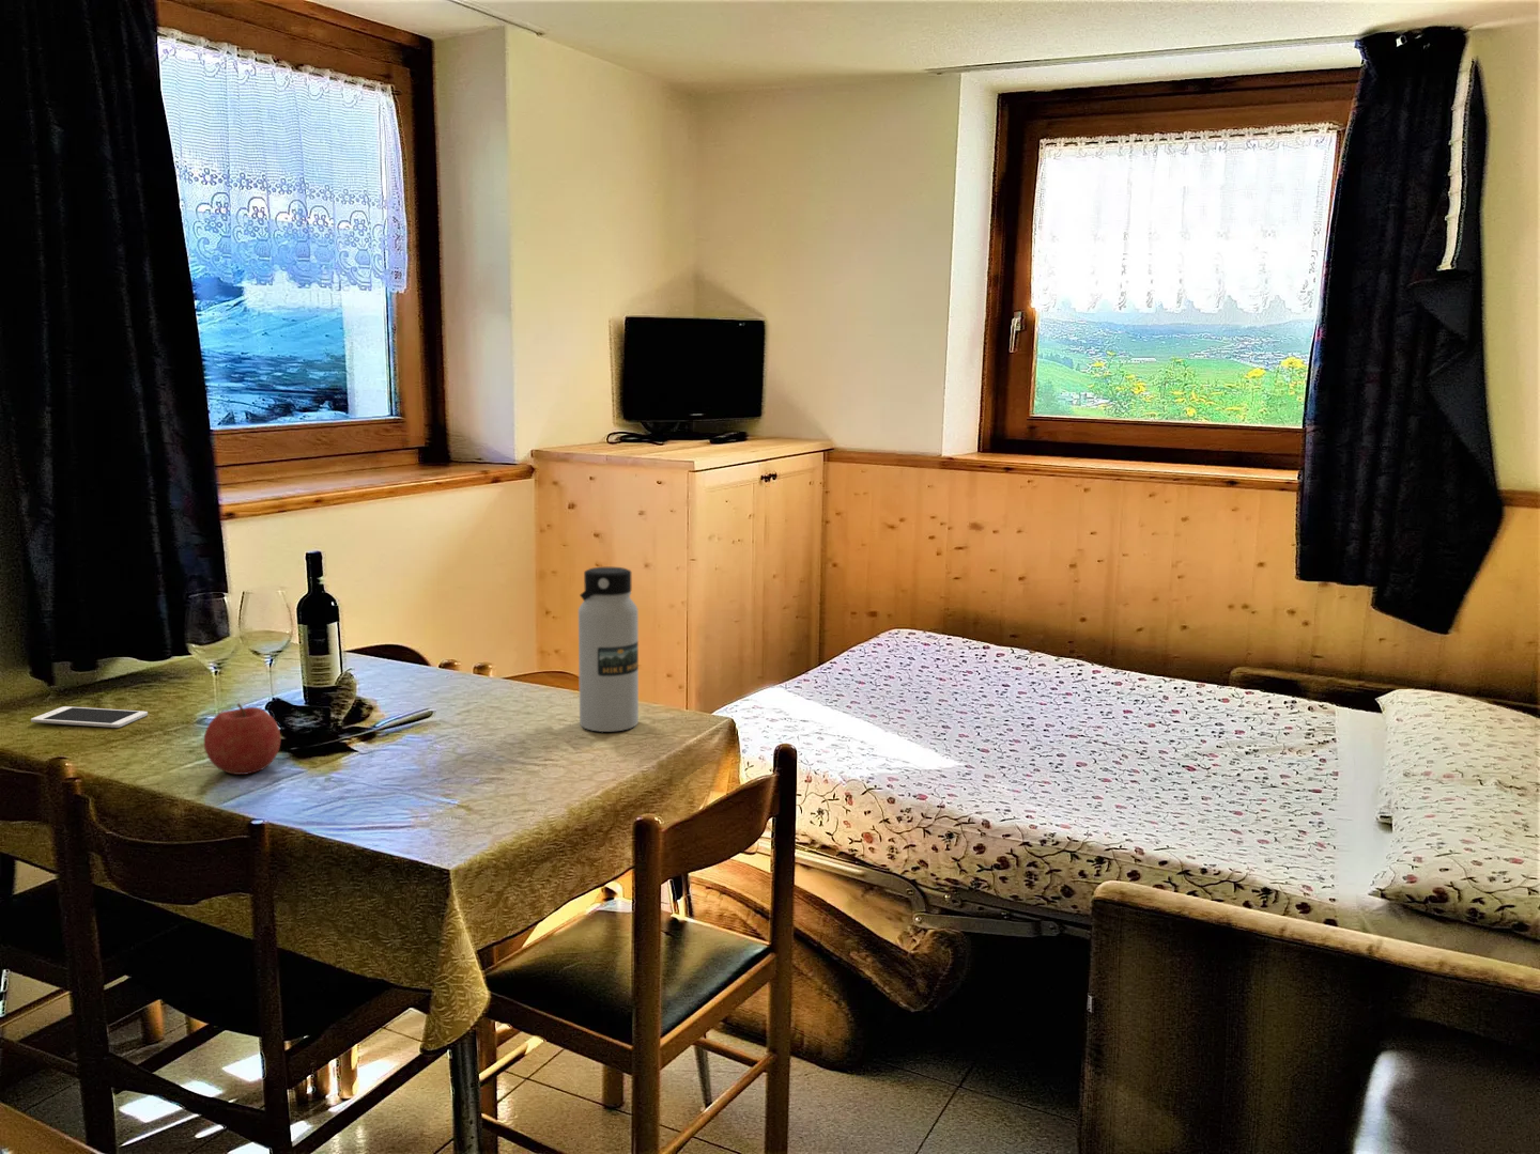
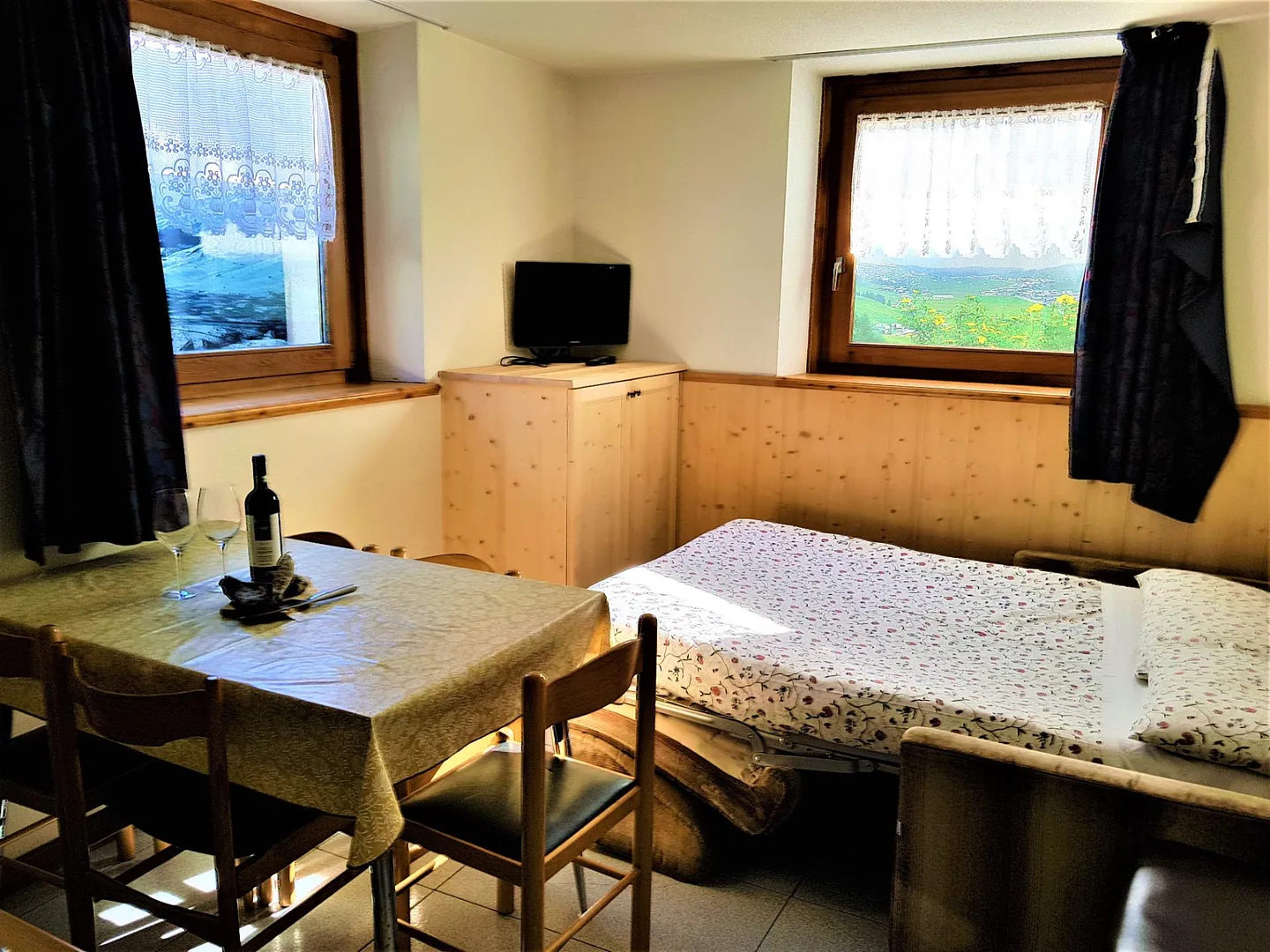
- cell phone (90, 716)
- water bottle (608, 647)
- fruit (241, 735)
